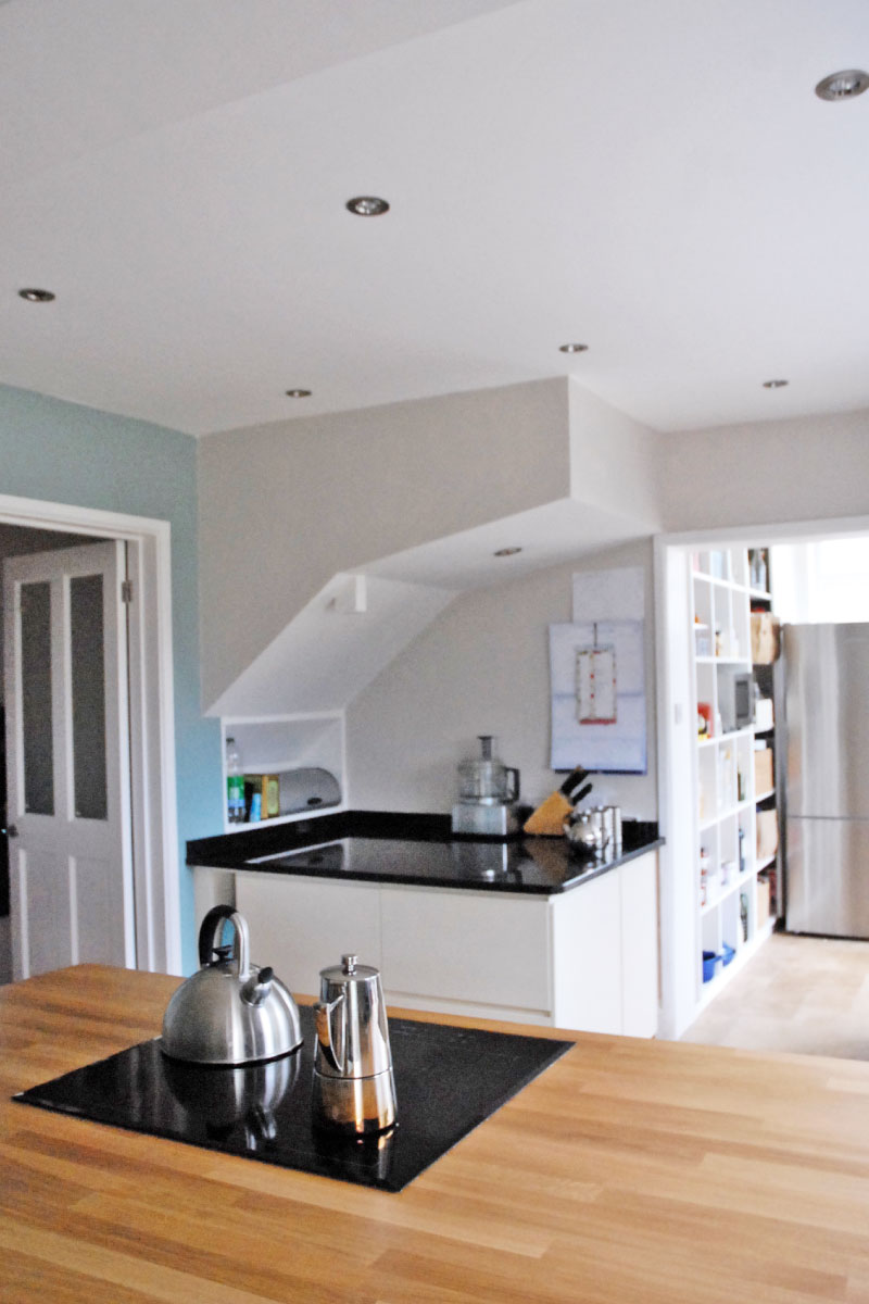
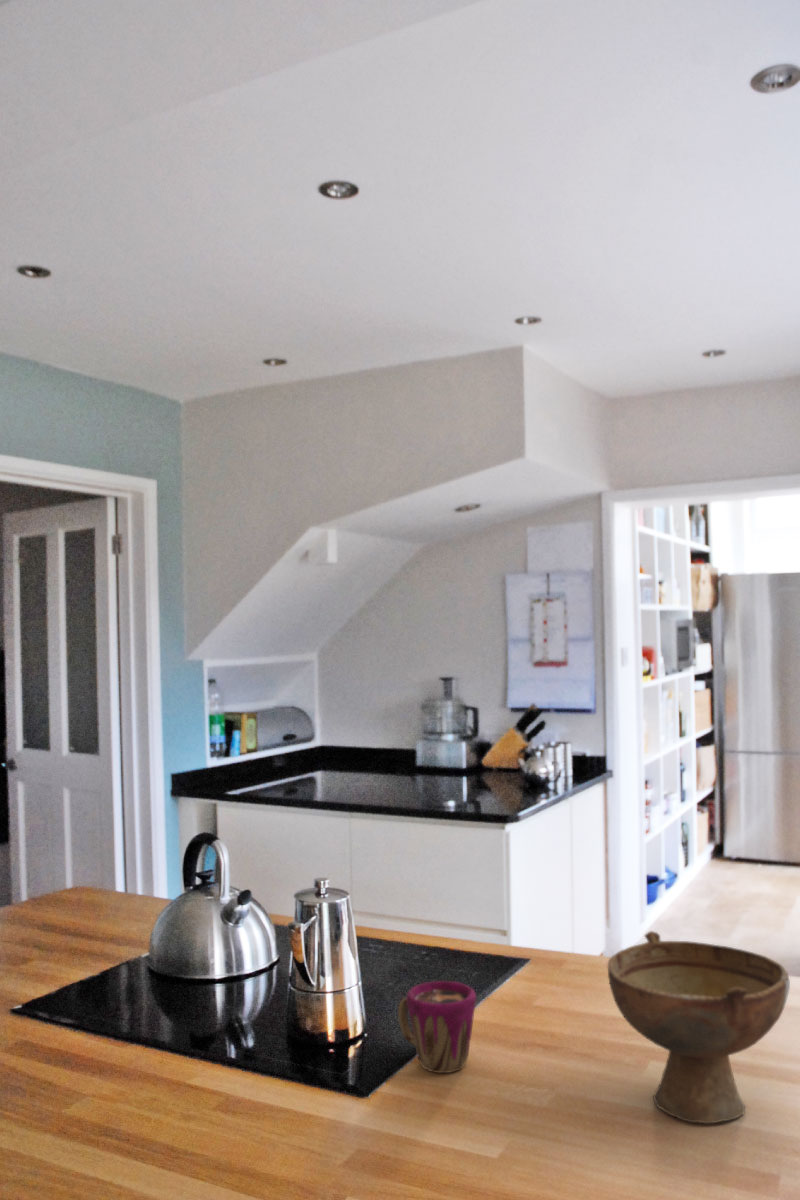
+ bowl (698, 1028)
+ cup (434, 1025)
